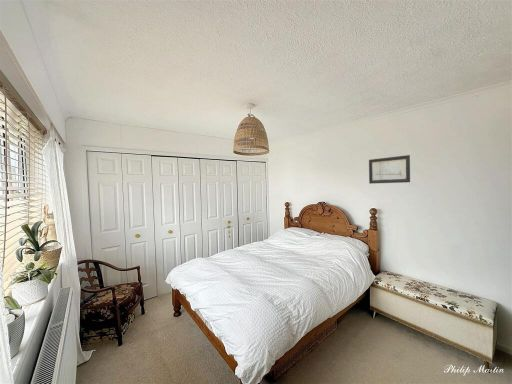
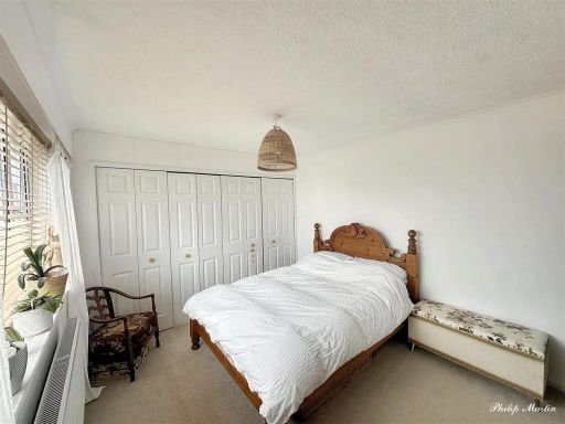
- wall art (388, 170)
